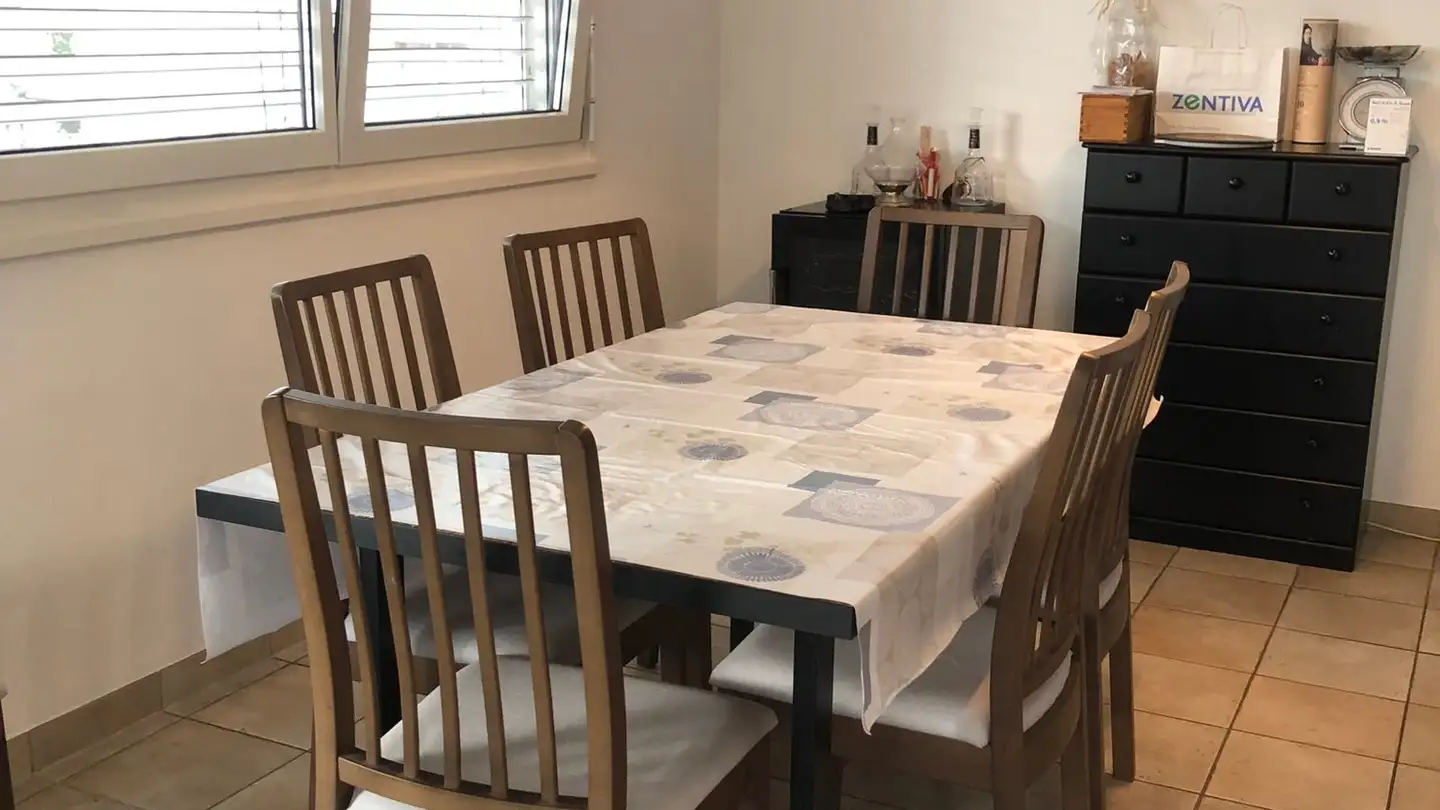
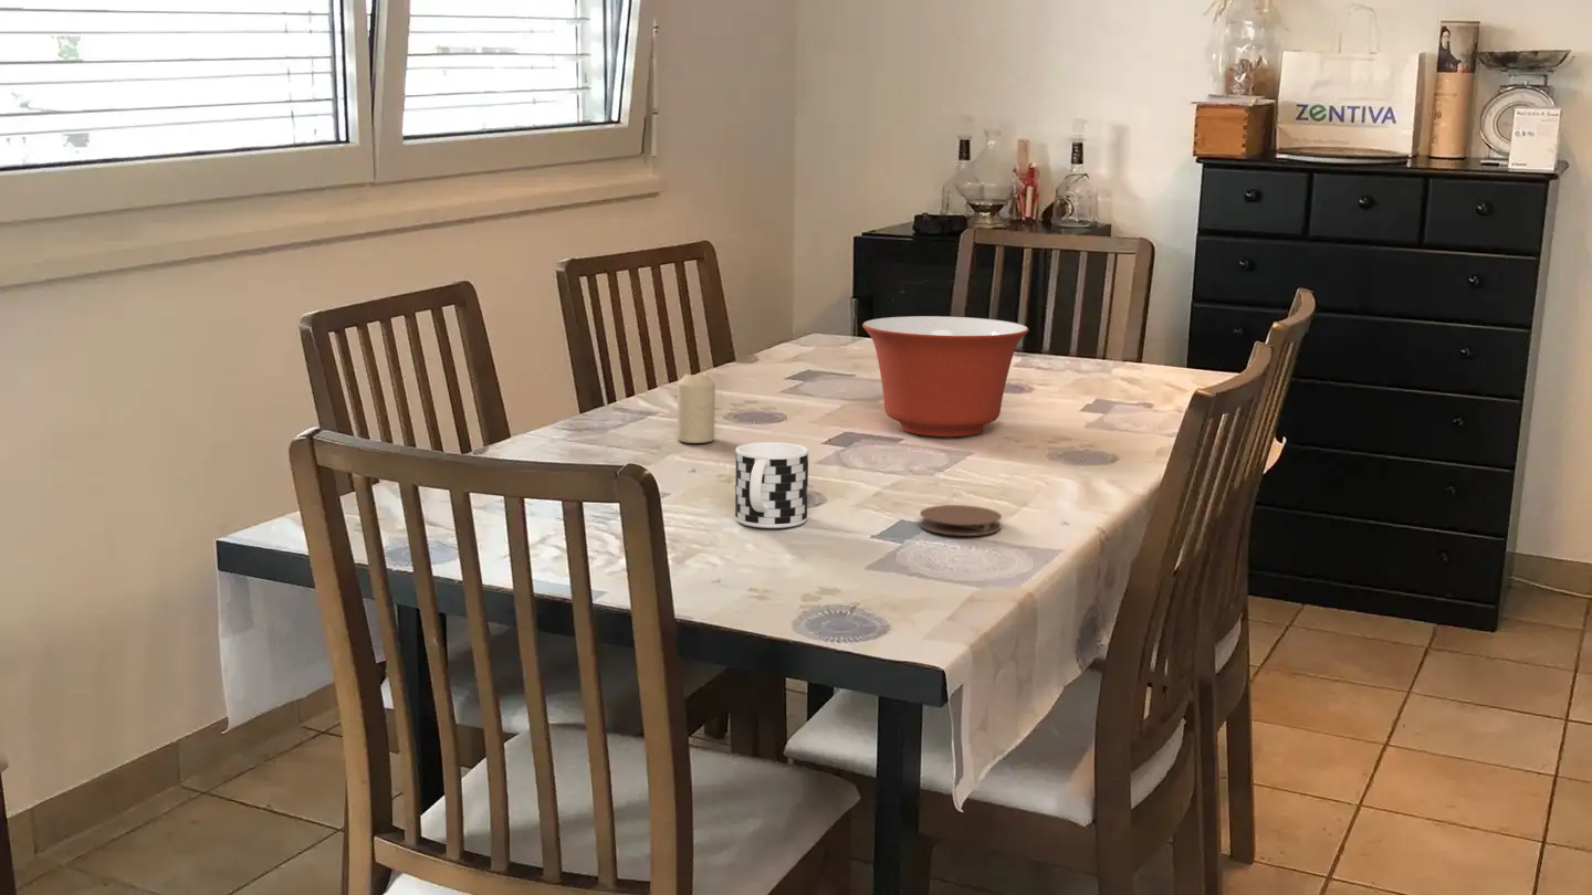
+ cup (768, 486)
+ coaster (960, 519)
+ candle (695, 407)
+ mixing bowl (943, 377)
